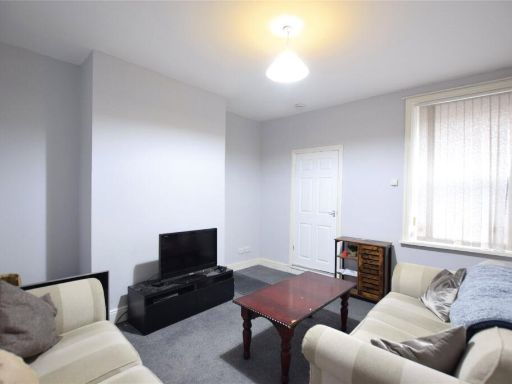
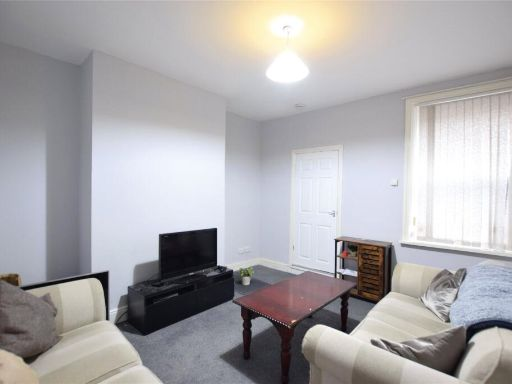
+ potted plant (245, 276)
